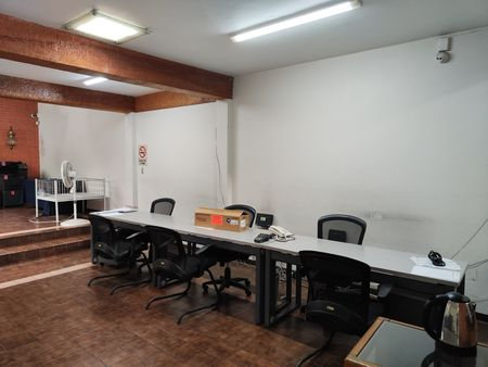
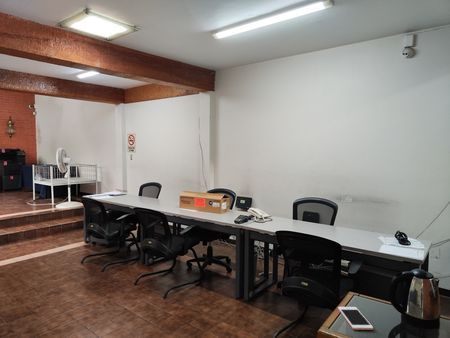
+ cell phone (354, 317)
